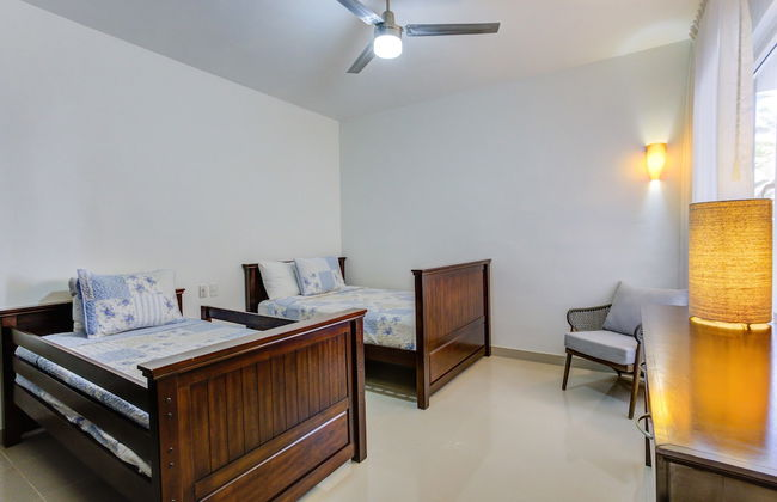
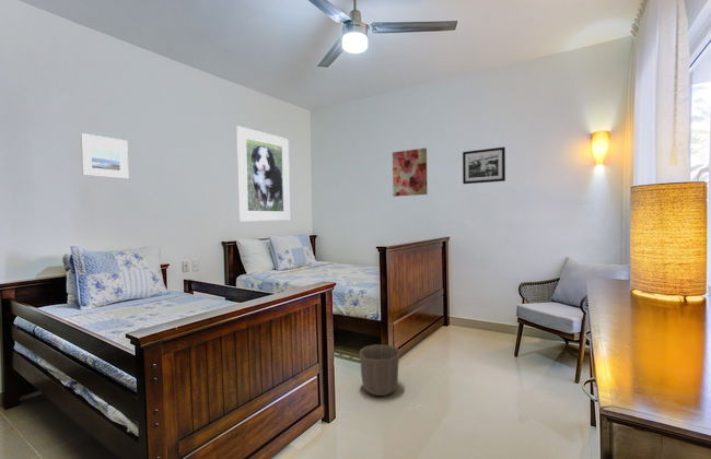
+ waste basket (380, 369)
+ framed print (265, 177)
+ picture frame (482, 166)
+ wall art (409, 173)
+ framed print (105, 156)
